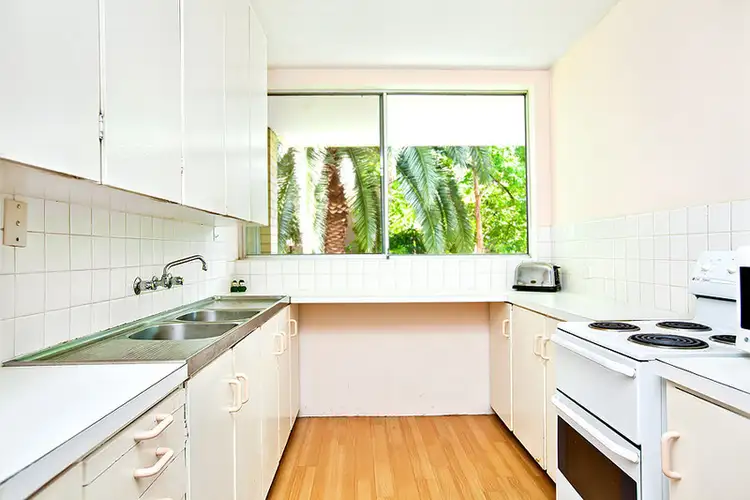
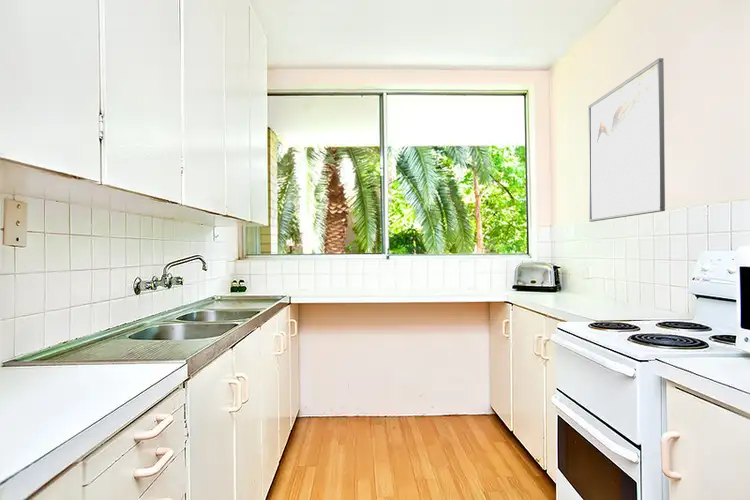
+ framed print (621, 151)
